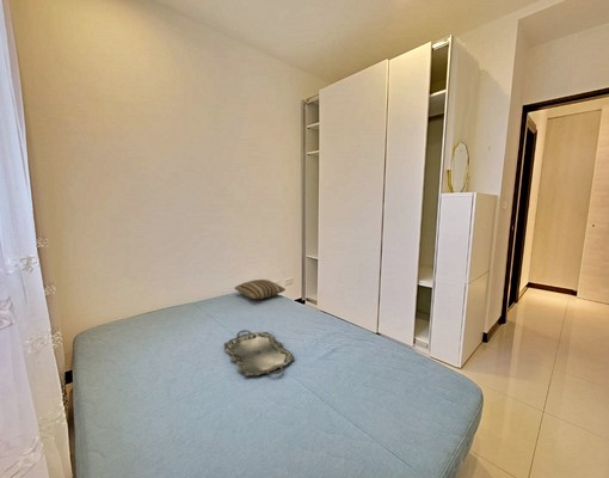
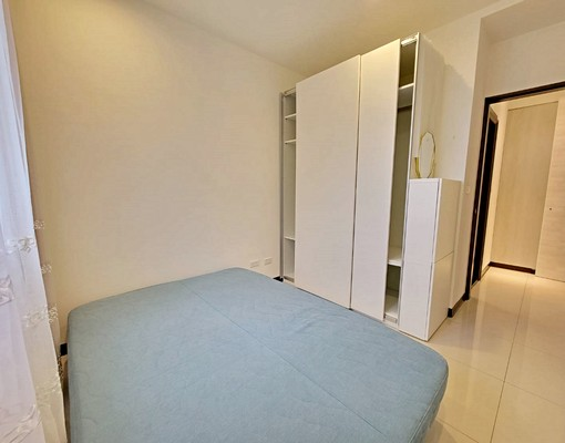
- serving tray (257, 350)
- pillow (259, 288)
